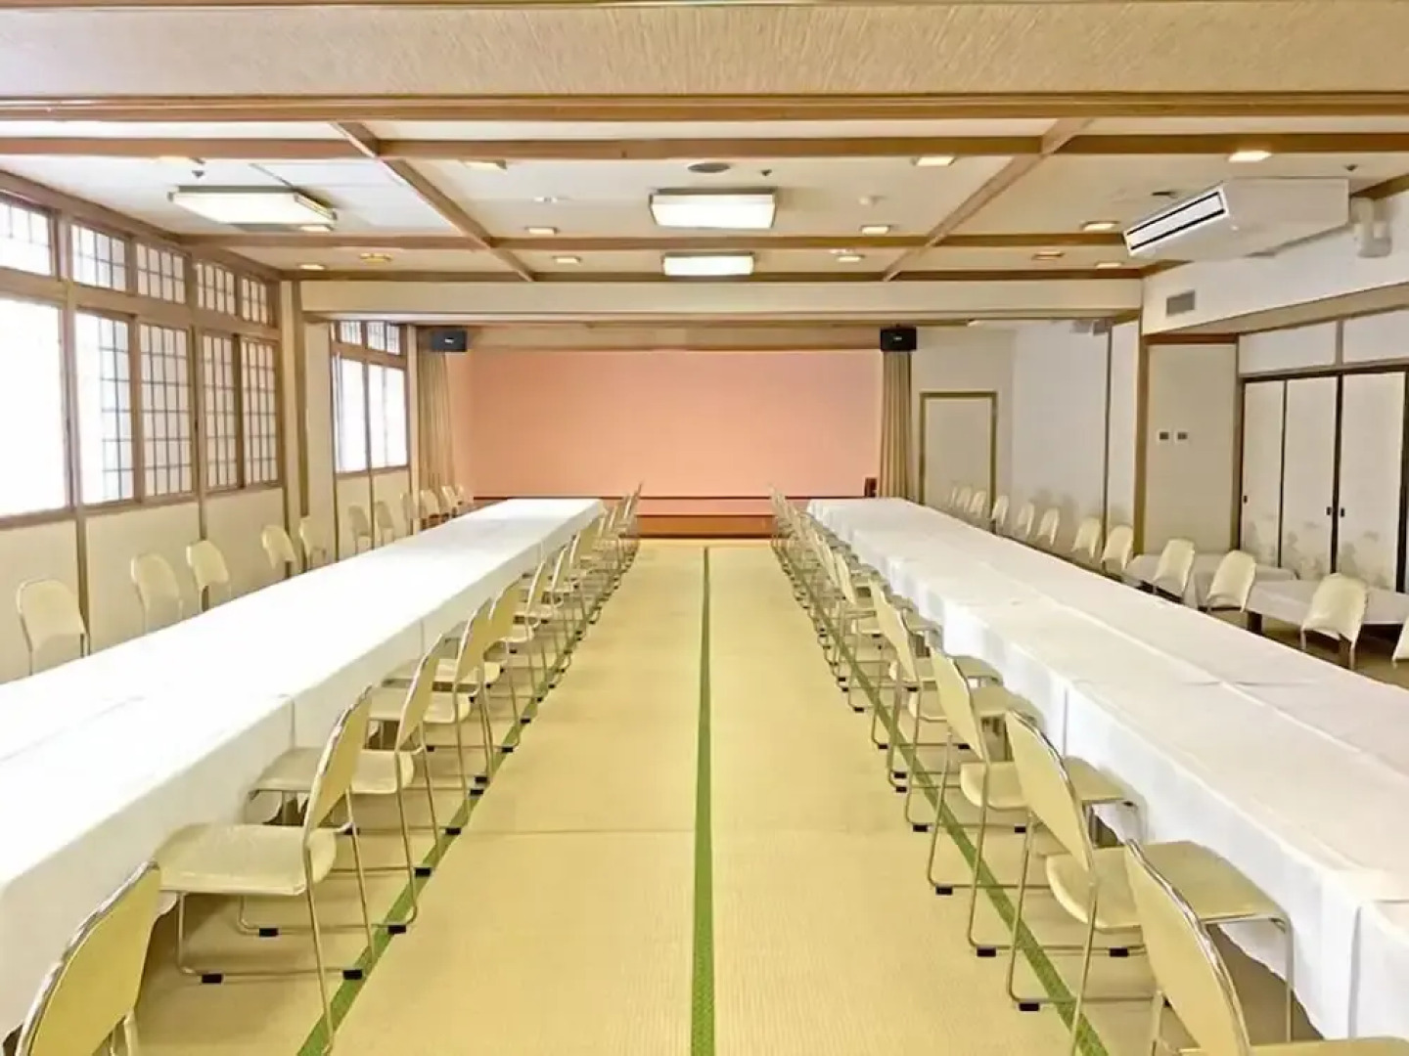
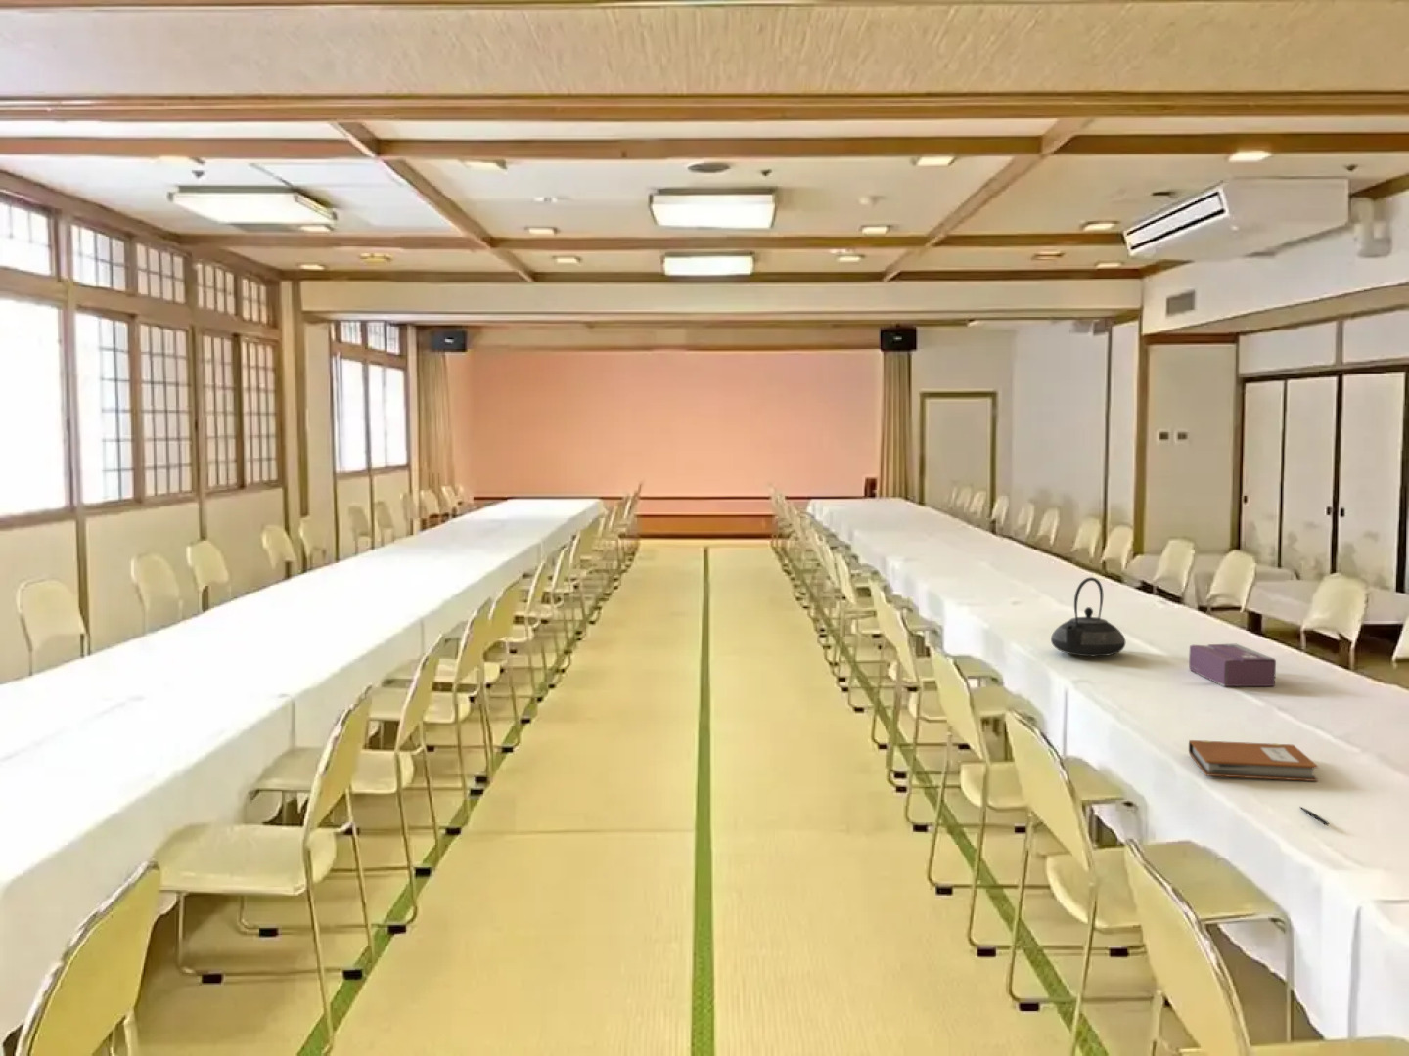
+ notebook (1253, 759)
+ pen (1314, 814)
+ tissue box (1230, 664)
+ teapot (1086, 616)
